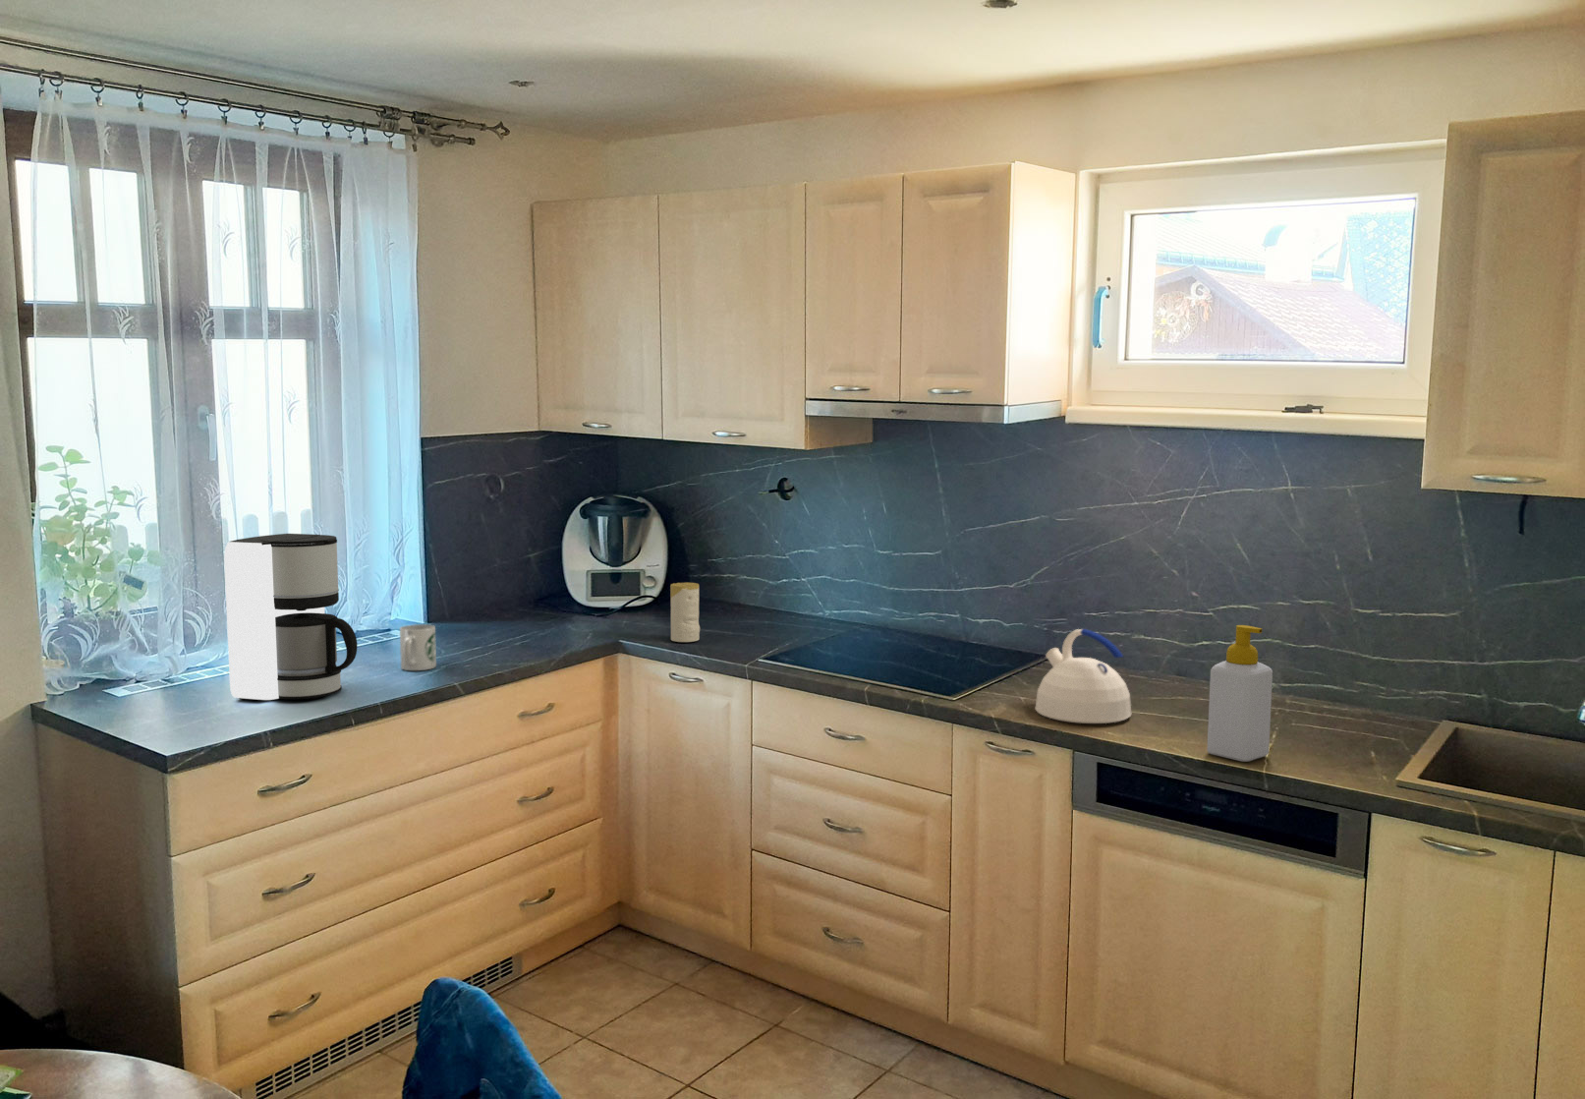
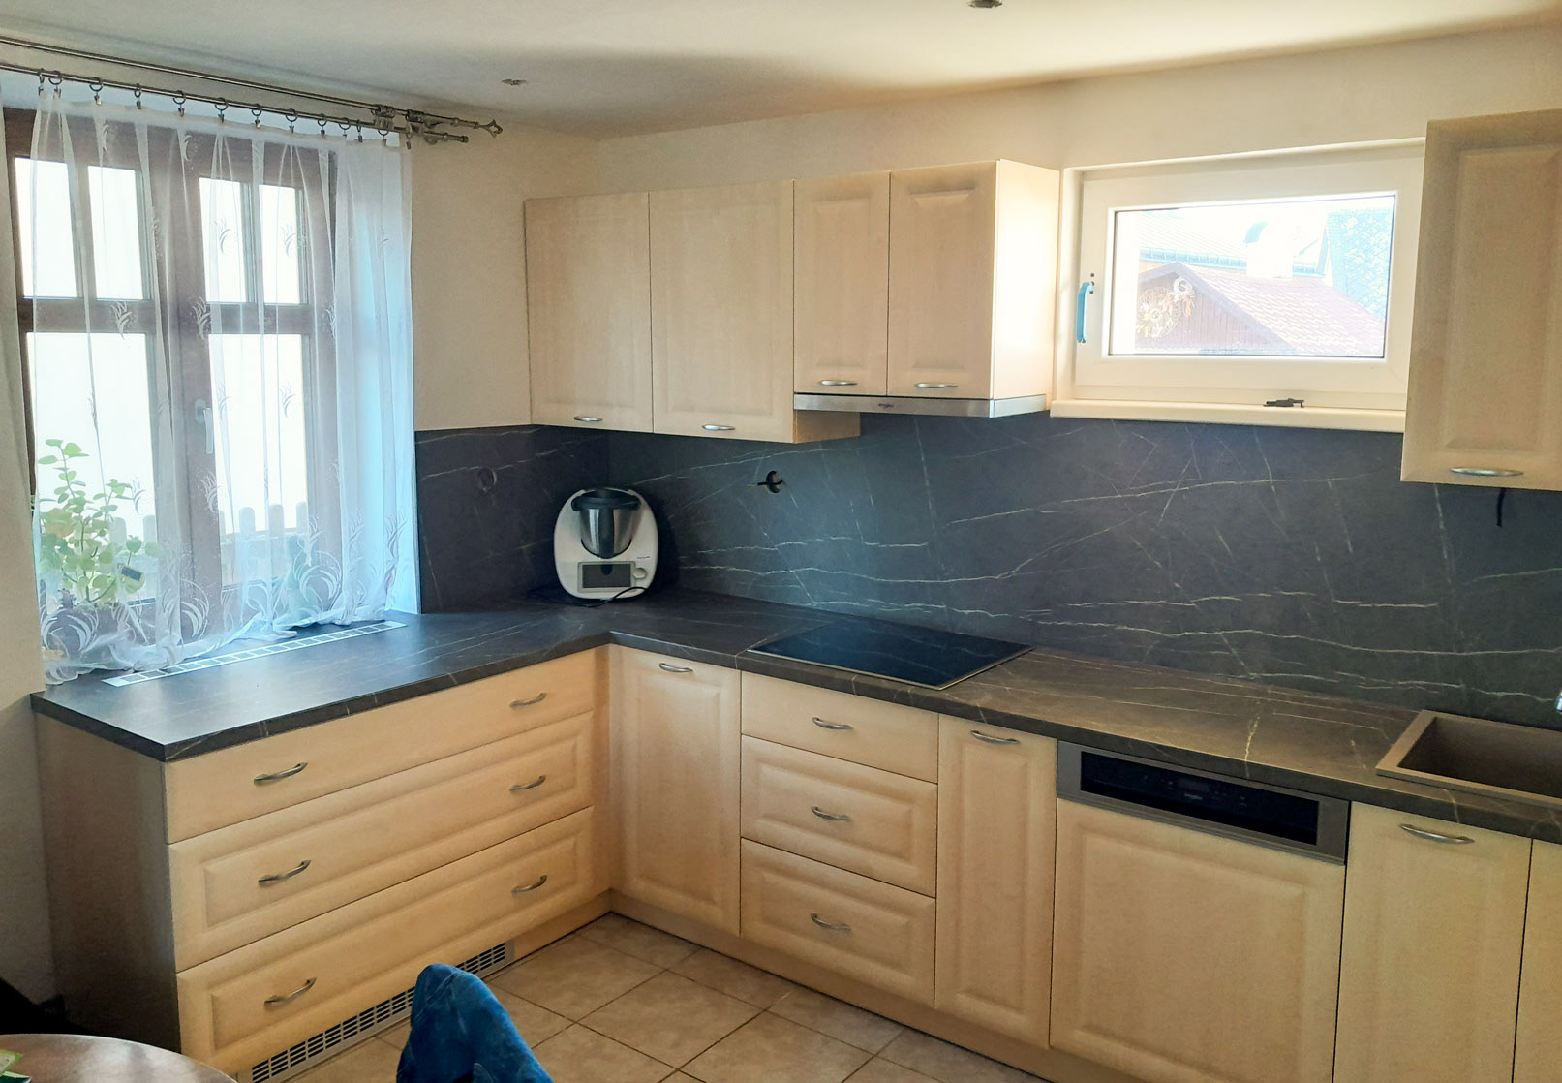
- soap bottle (1241, 690)
- coffee maker (304, 616)
- mug (414, 648)
- kettle (1083, 670)
- candle (685, 611)
